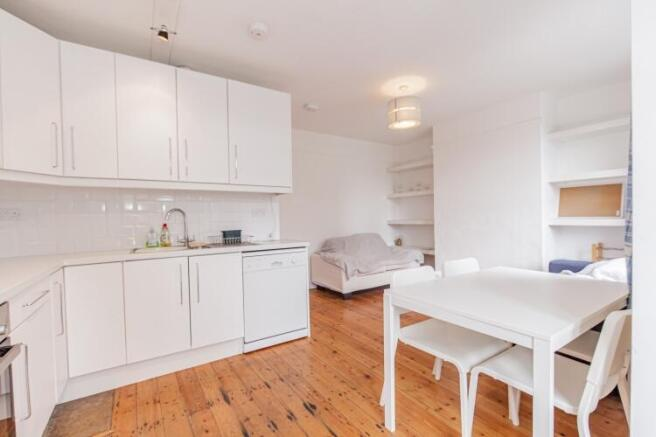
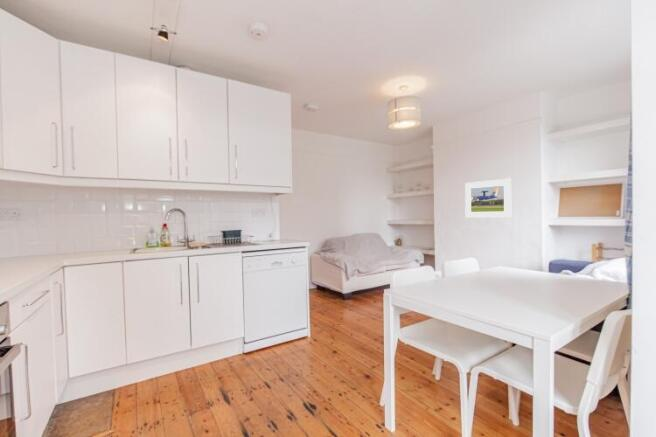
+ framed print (486, 199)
